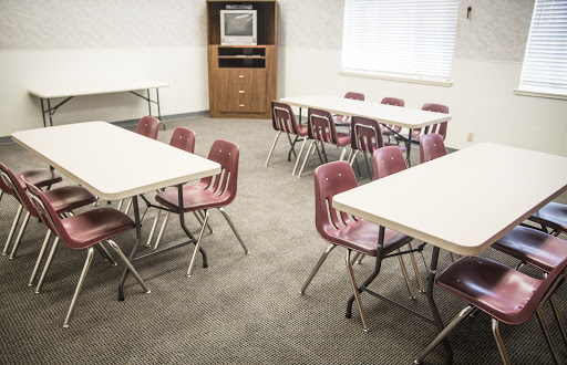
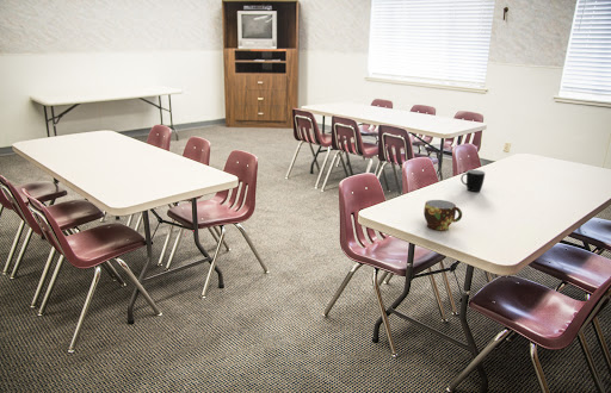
+ mug (471, 180)
+ cup (440, 214)
